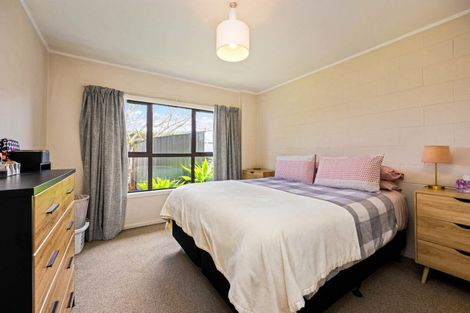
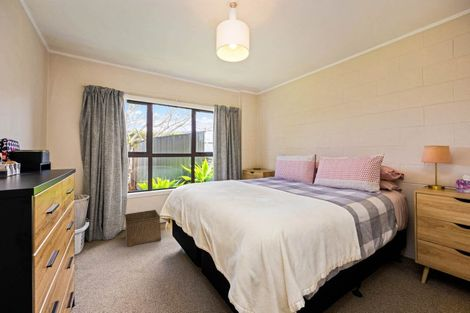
+ storage bin (142, 226)
